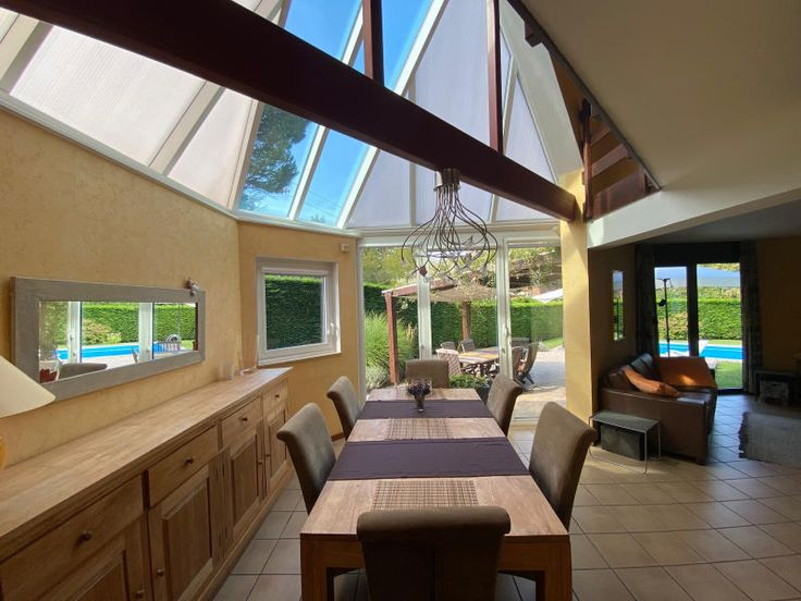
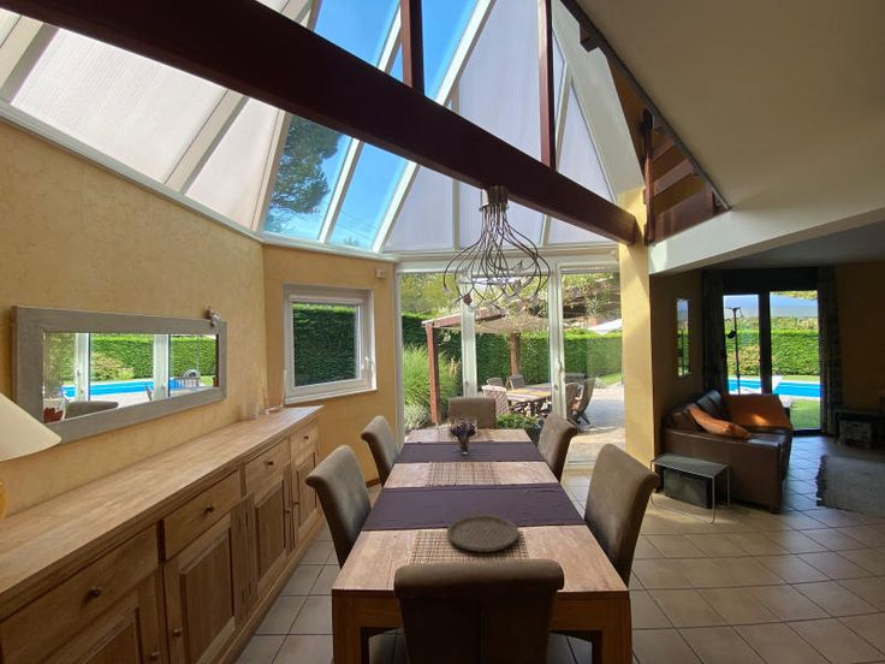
+ plate (482, 532)
